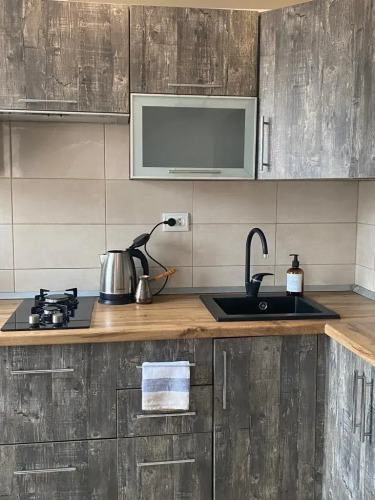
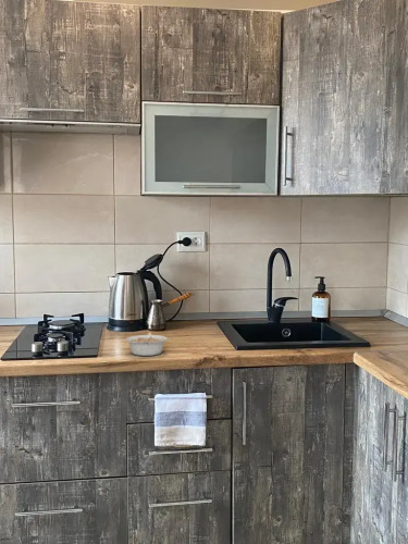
+ legume (148, 344)
